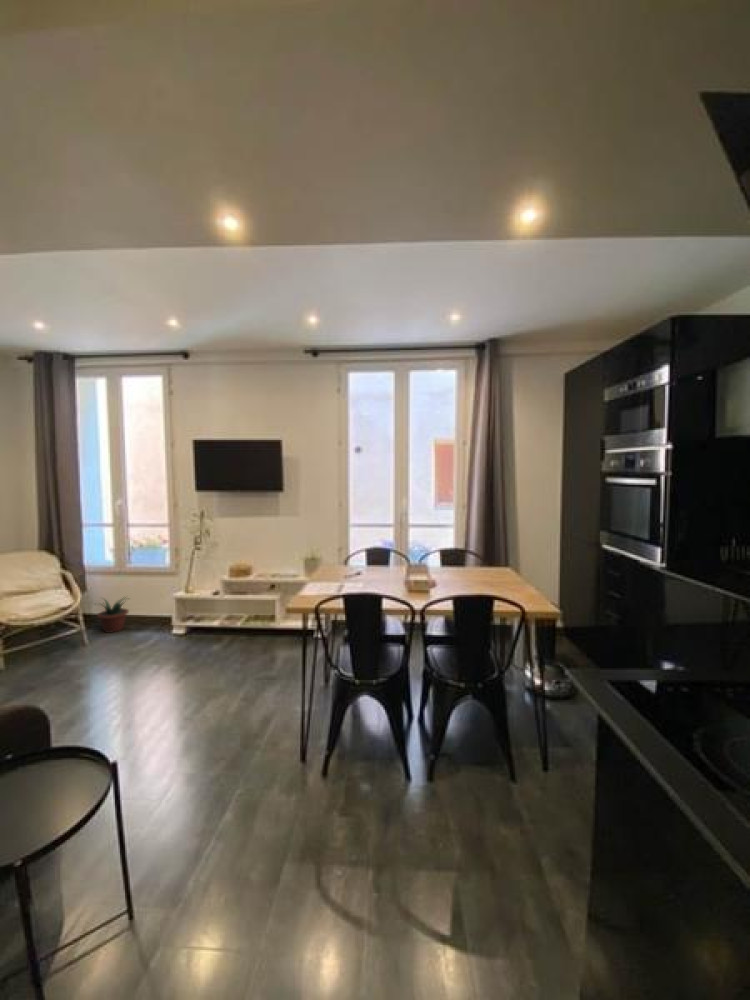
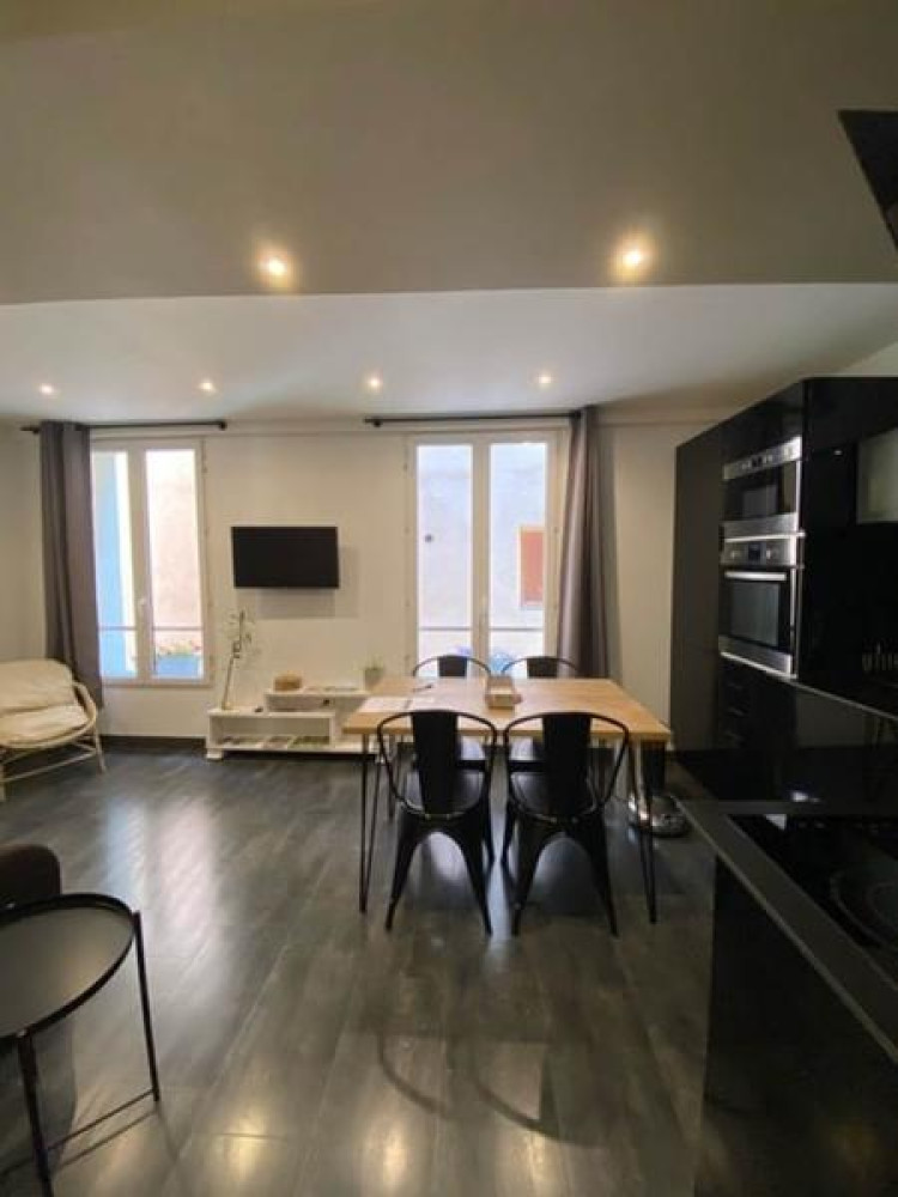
- potted plant (114, 613)
